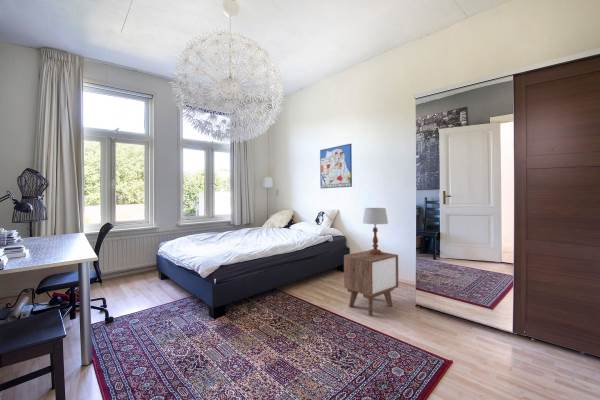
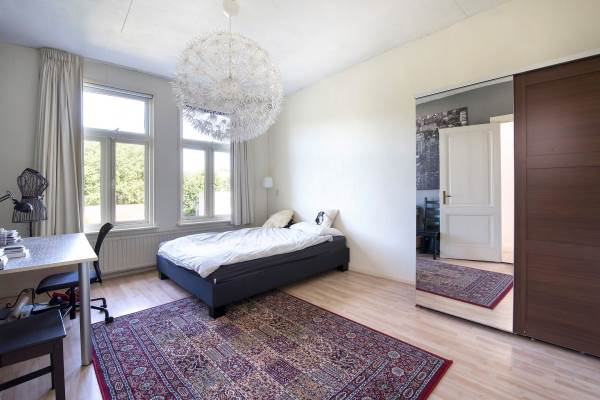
- nightstand (370, 280)
- table lamp (375, 230)
- wall art (335, 167)
